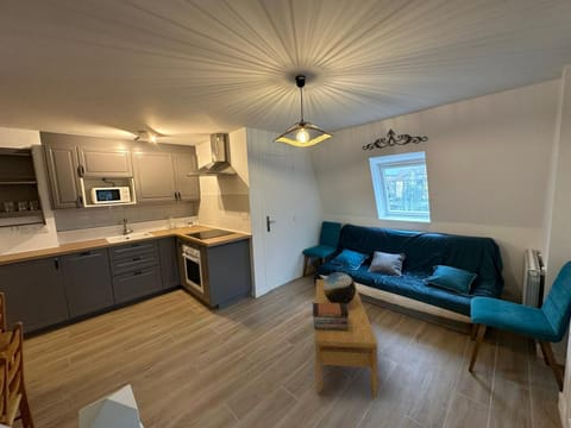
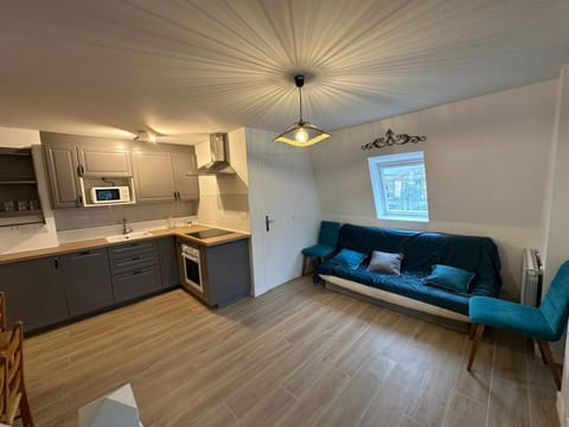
- book stack (330, 316)
- decorative sphere (339, 288)
- coffee table (339, 331)
